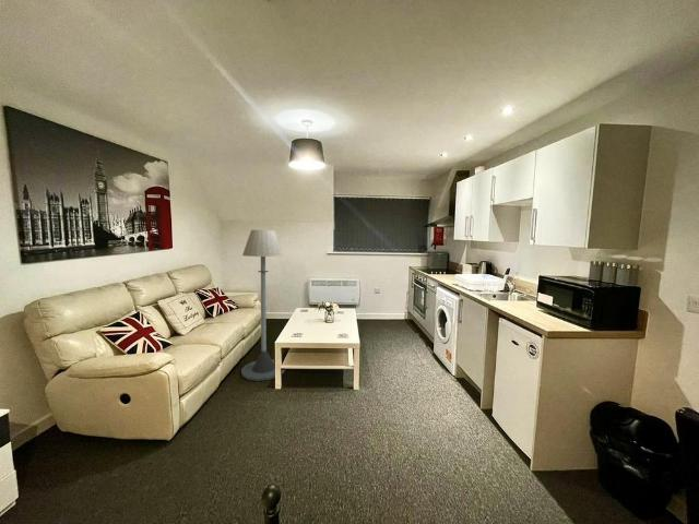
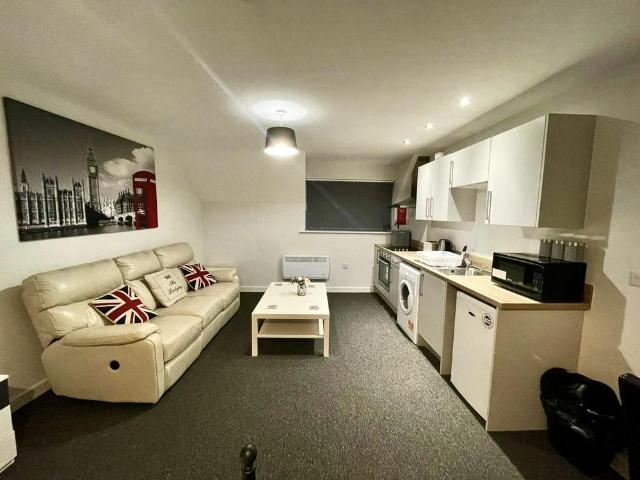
- floor lamp (263, 301)
